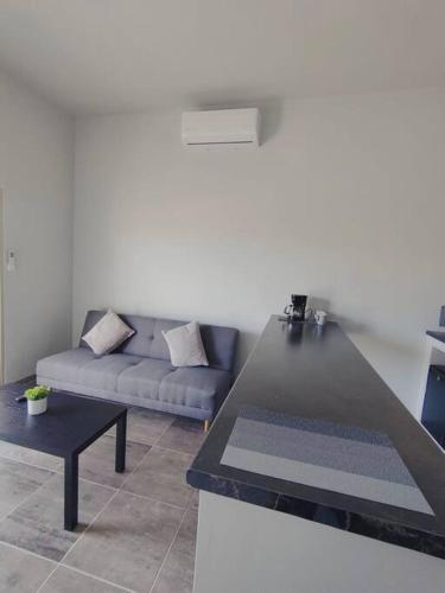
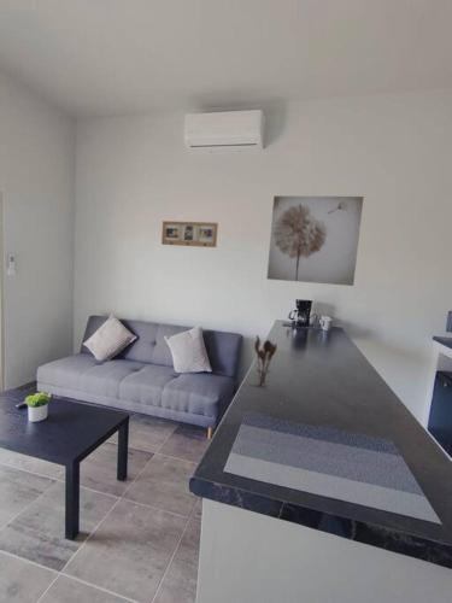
+ wall art (312, 240)
+ utensil holder (263, 361)
+ picture frame (188, 234)
